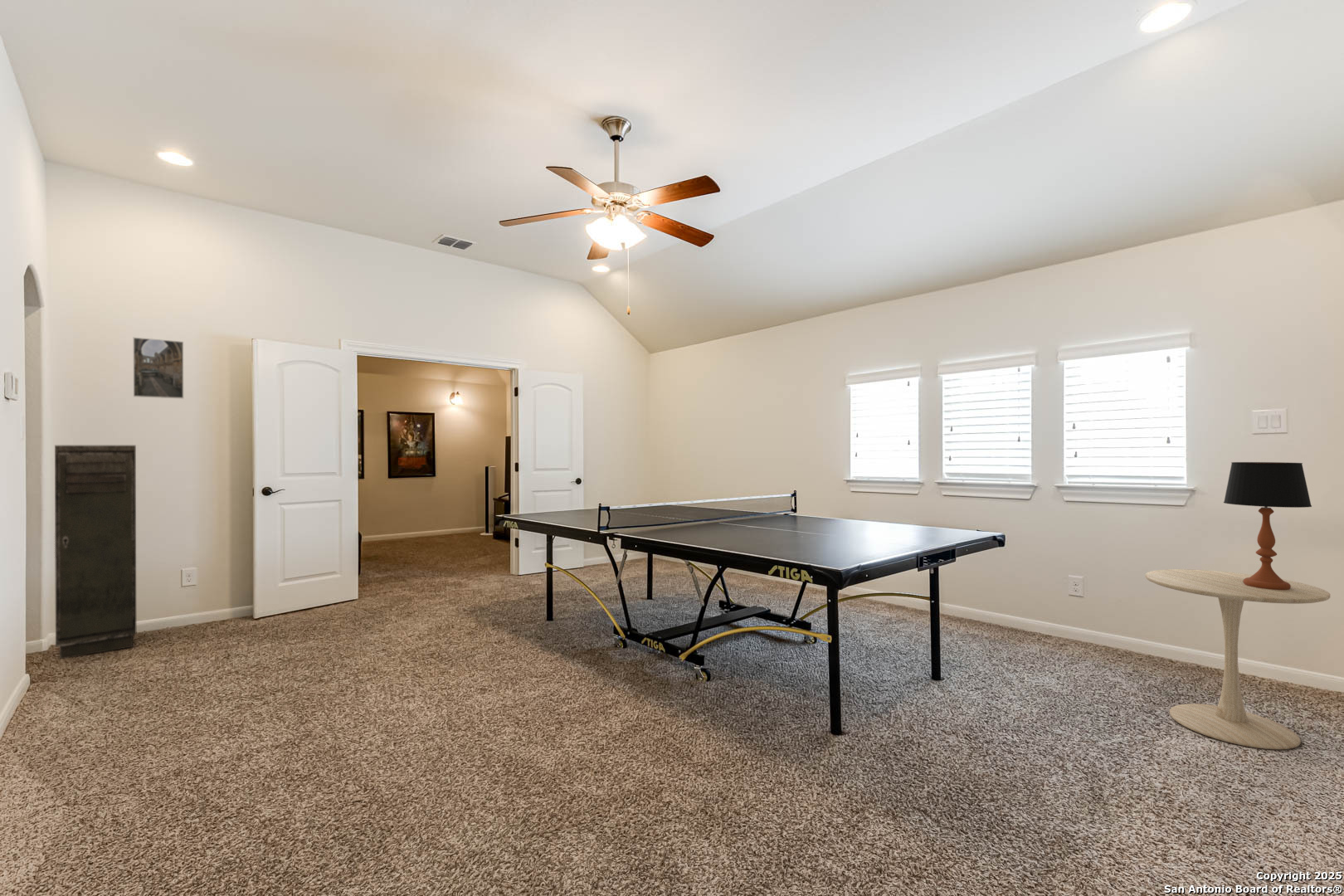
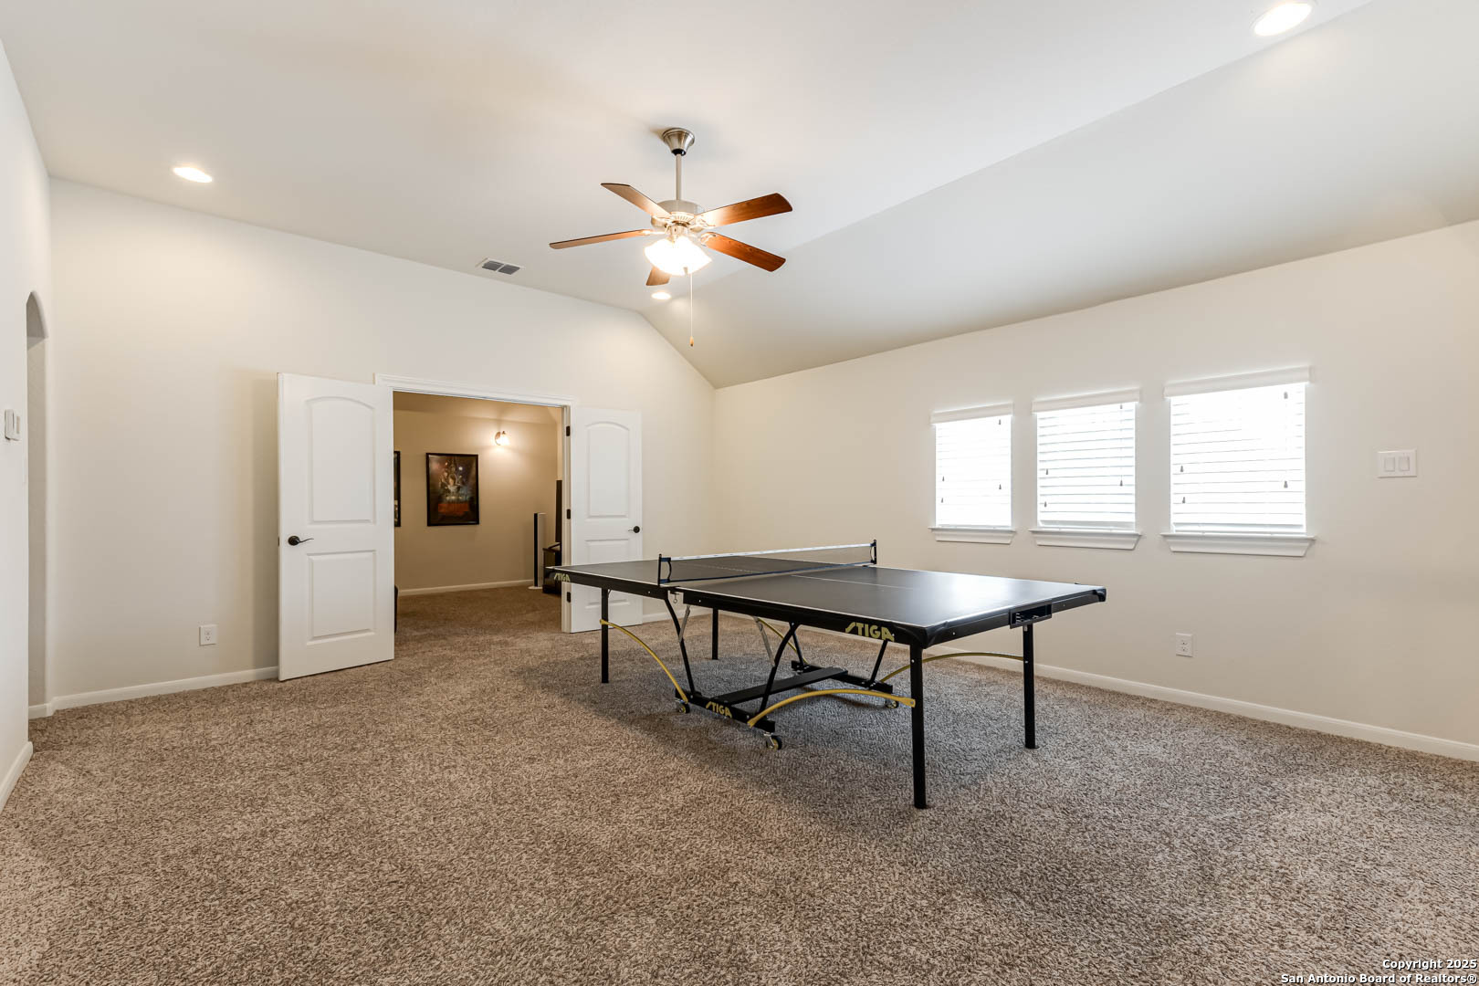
- storage cabinet (98, 545)
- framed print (158, 368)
- table lamp (1266, 523)
- side table (1231, 654)
